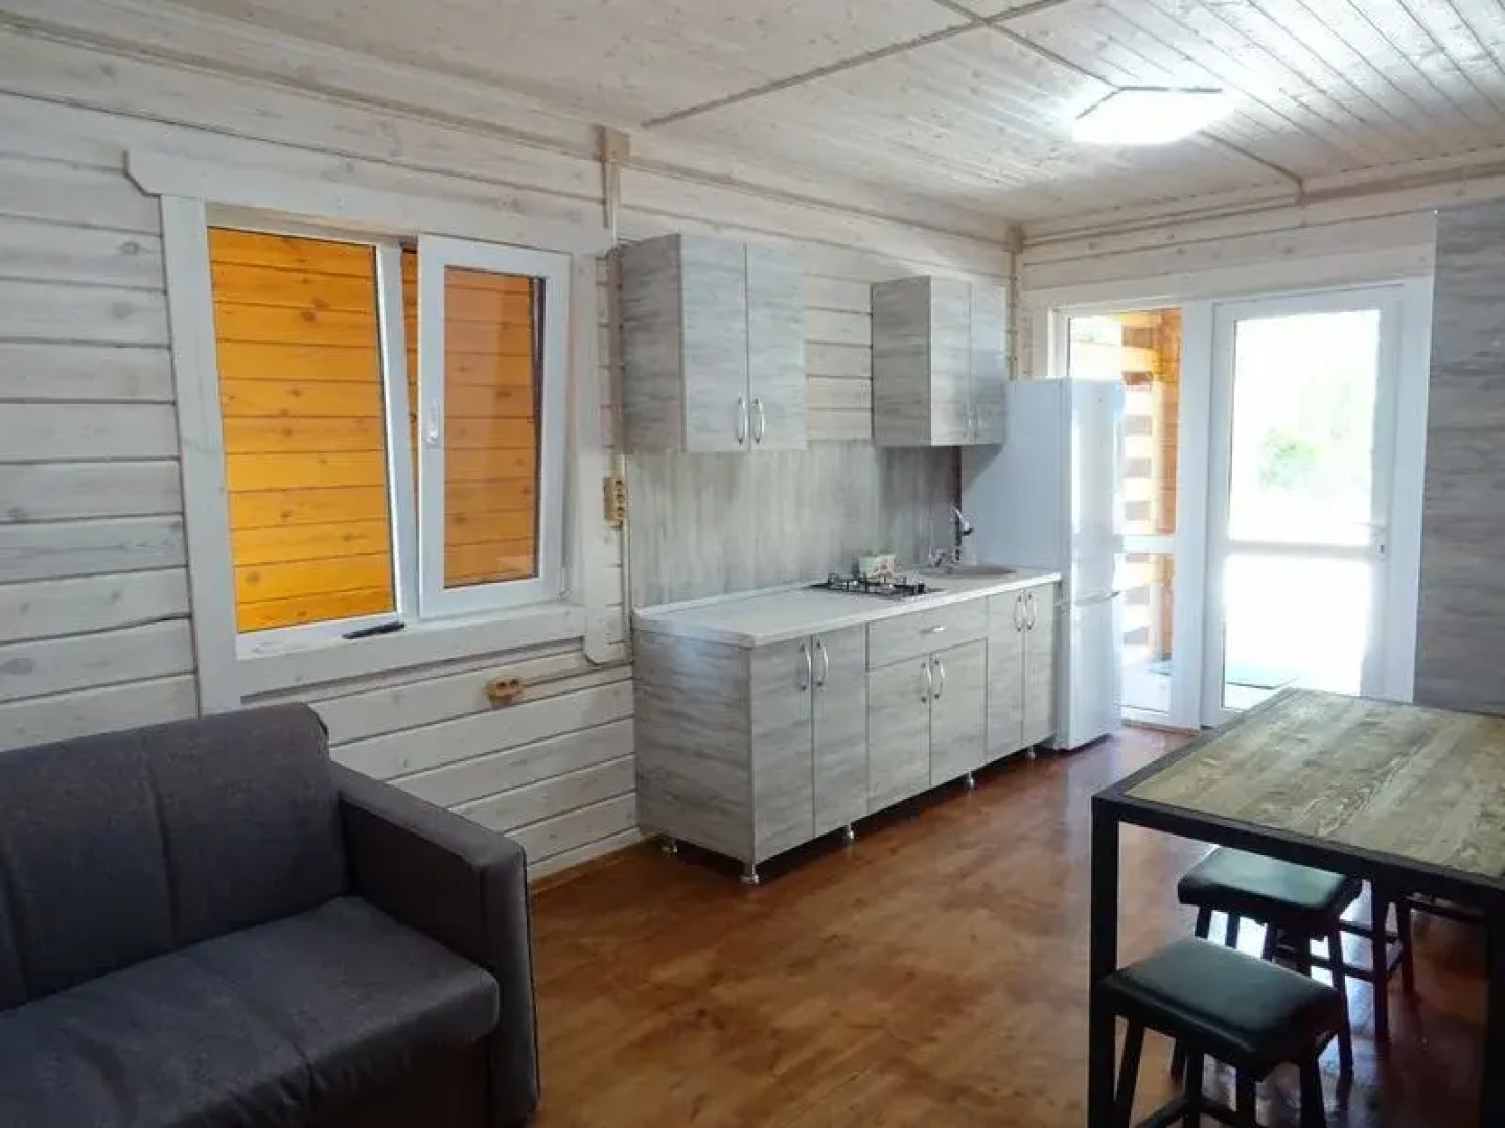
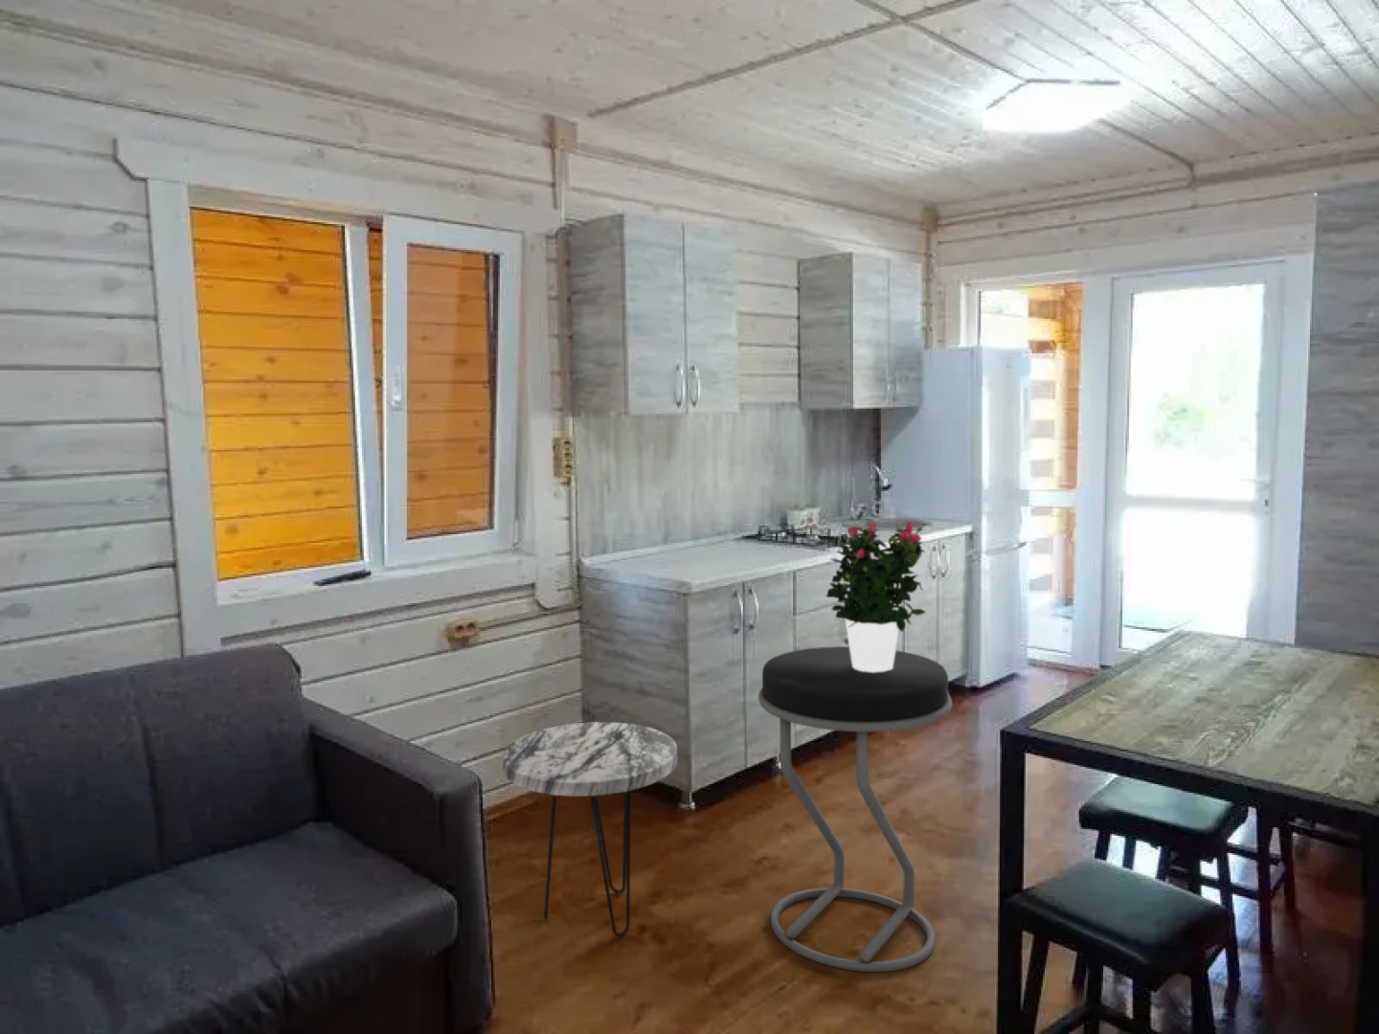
+ stool (862, 796)
+ potted flower (876, 594)
+ side table (596, 833)
